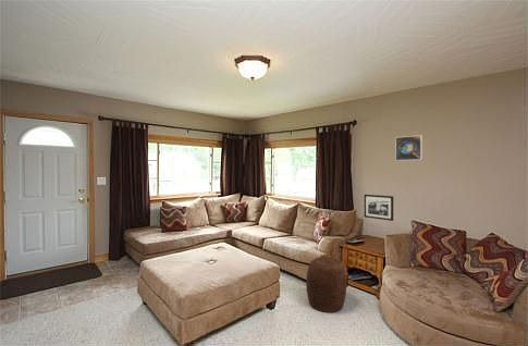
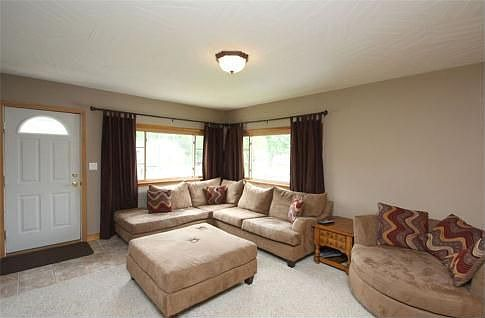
- picture frame (378, 207)
- stool (326, 282)
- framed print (408, 148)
